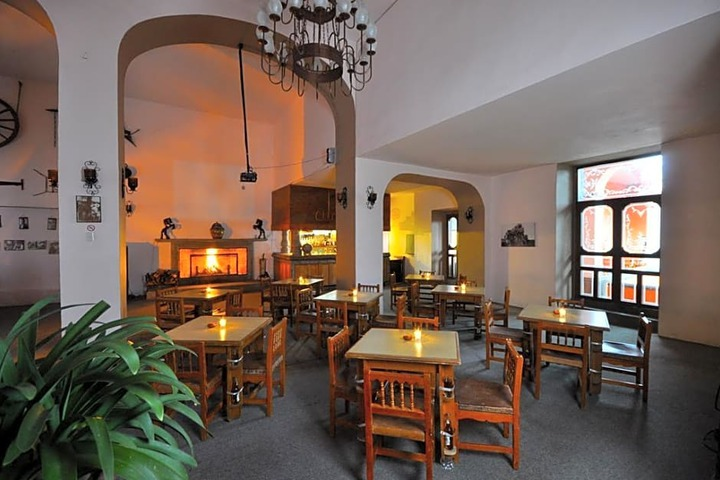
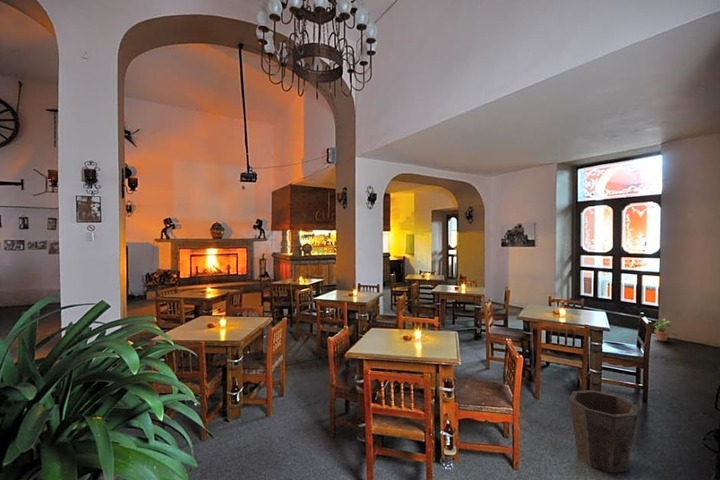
+ potted plant (660, 328)
+ waste bin (602, 430)
